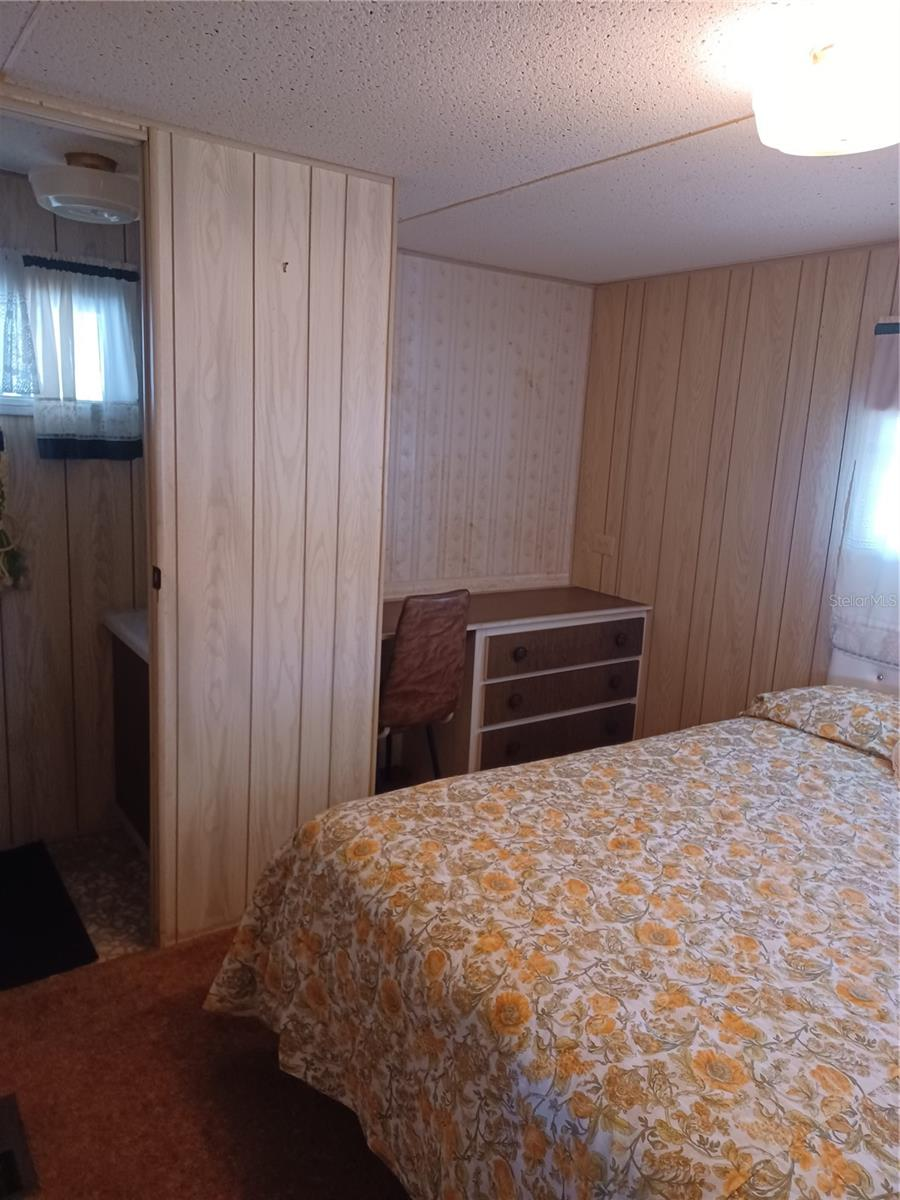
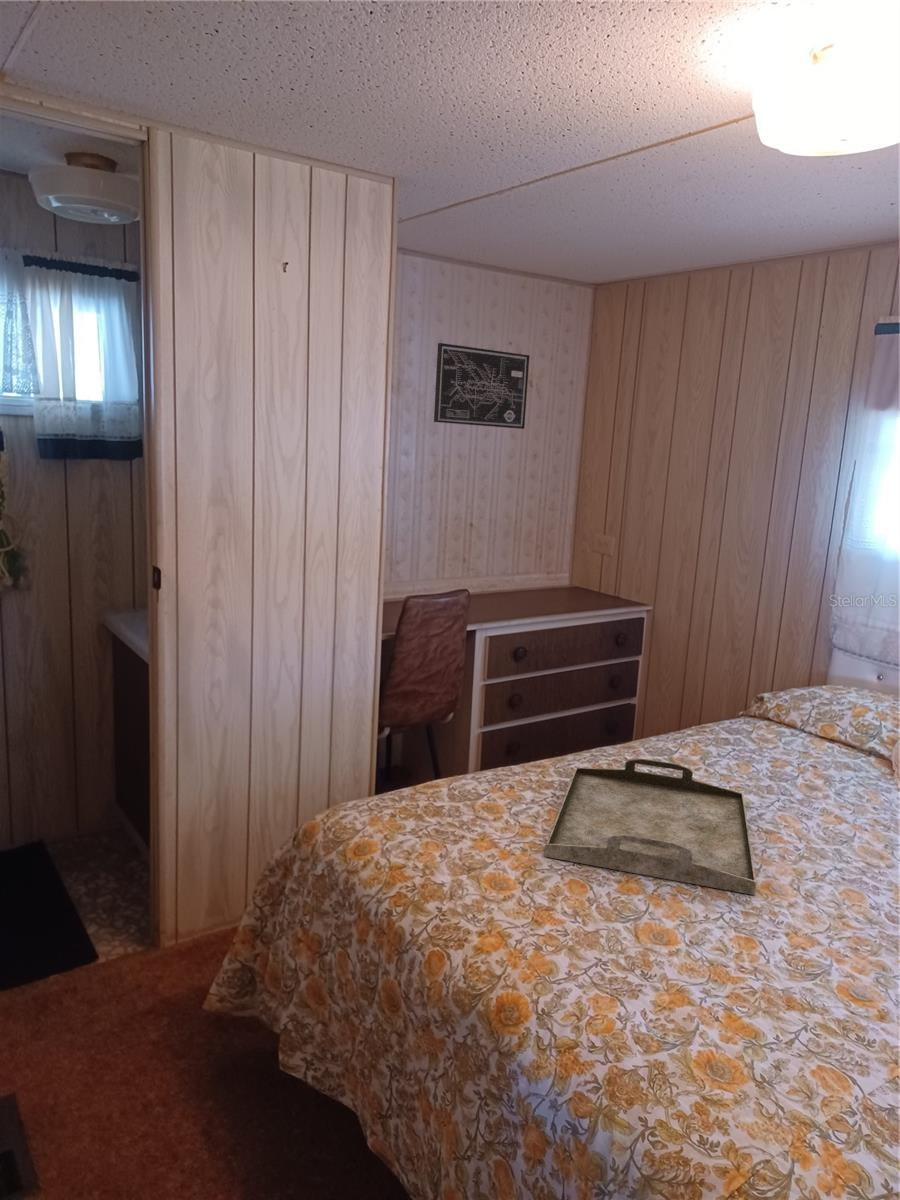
+ wall art (482, 387)
+ serving tray (653, 811)
